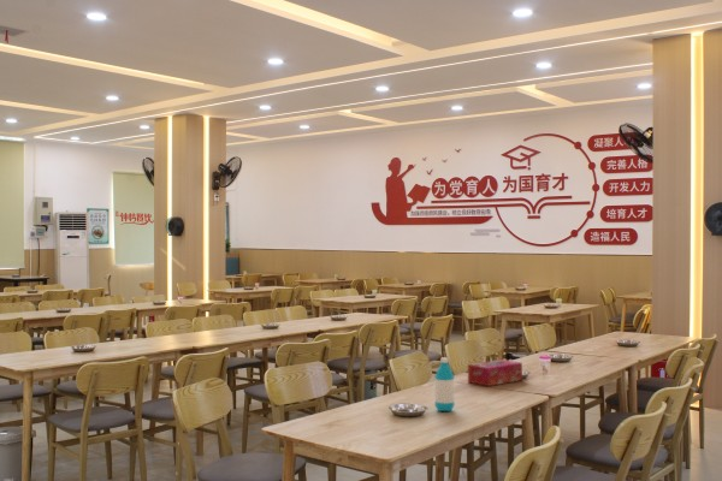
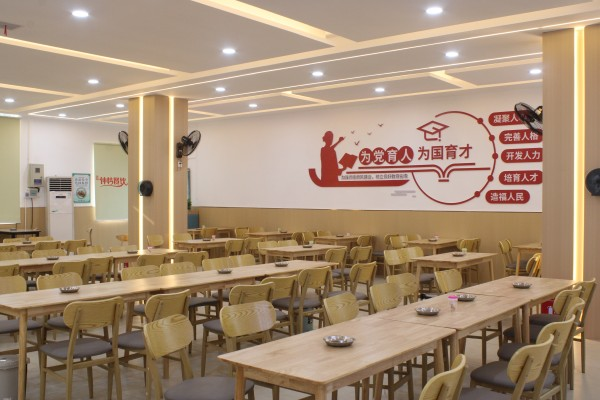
- water bottle (444, 384)
- tissue box (495, 372)
